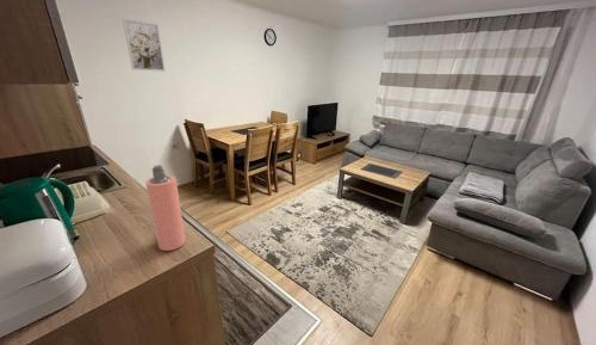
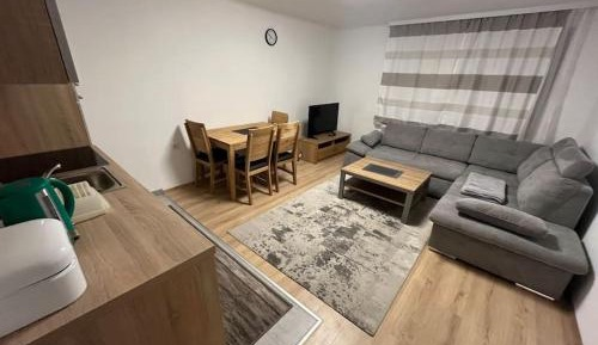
- wall art (144, 47)
- spray bottle (166, 207)
